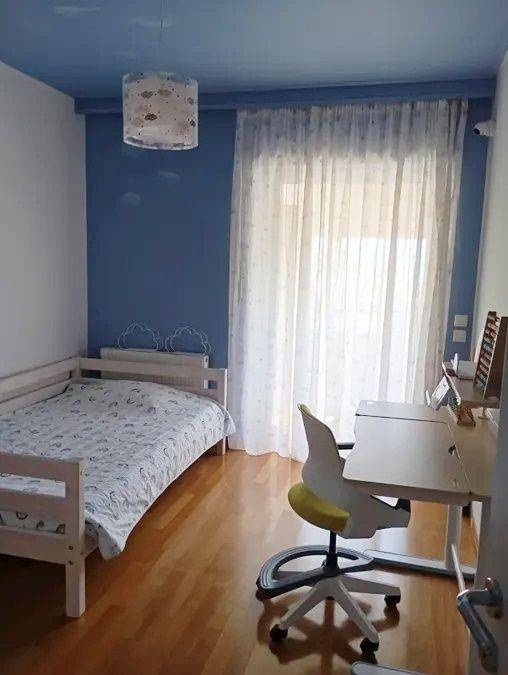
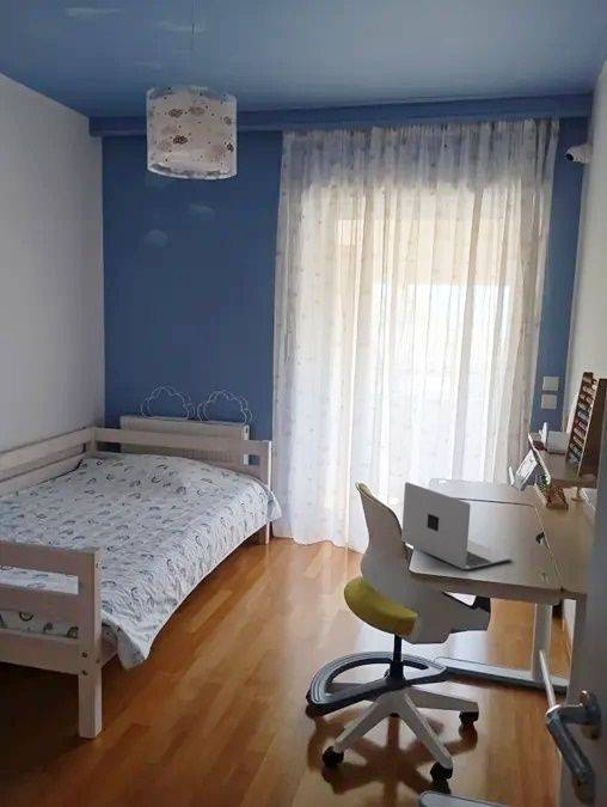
+ laptop (456, 520)
